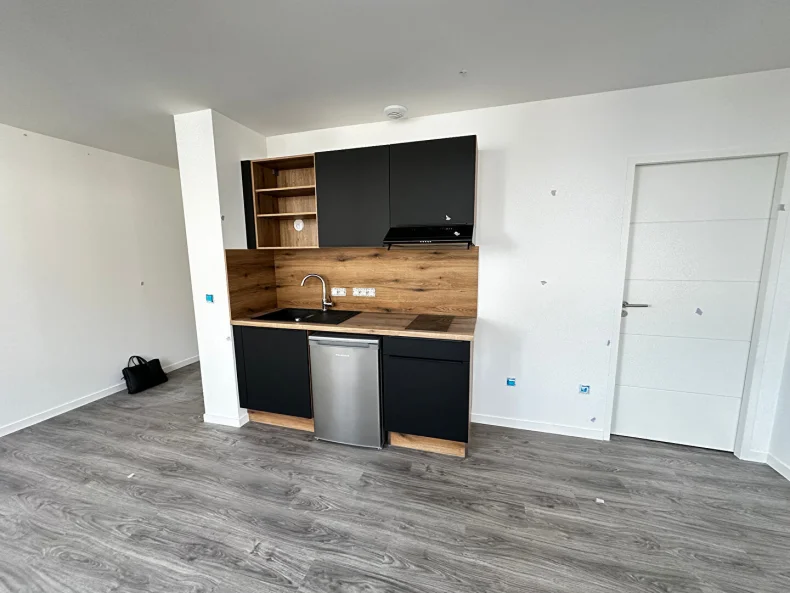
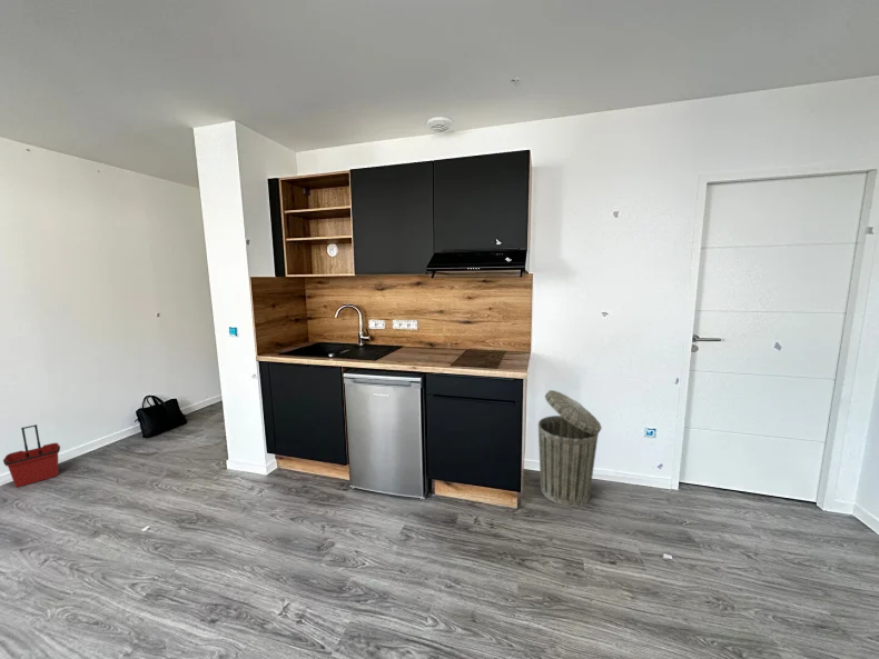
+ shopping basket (32, 455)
+ trash can (567, 443)
